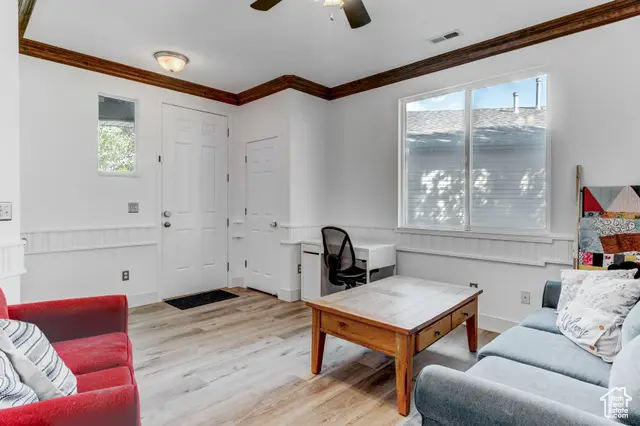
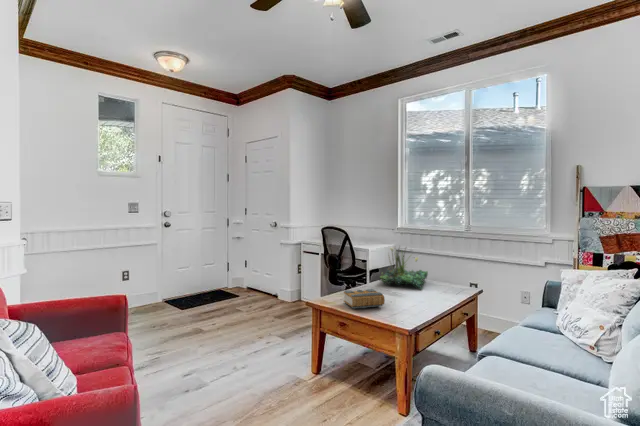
+ plant (404, 263)
+ book (363, 298)
